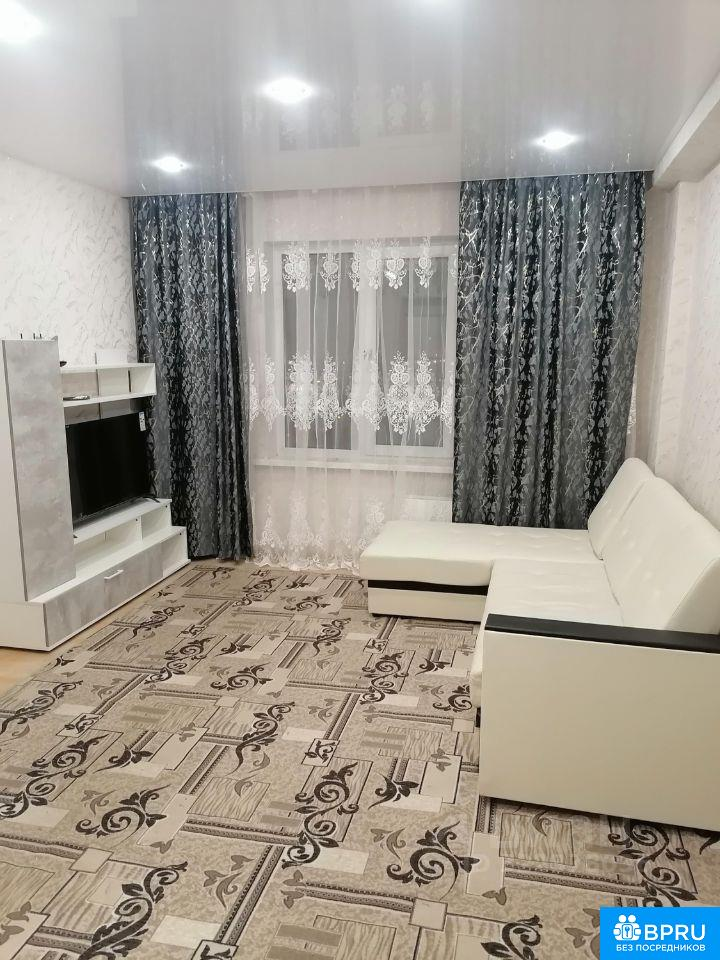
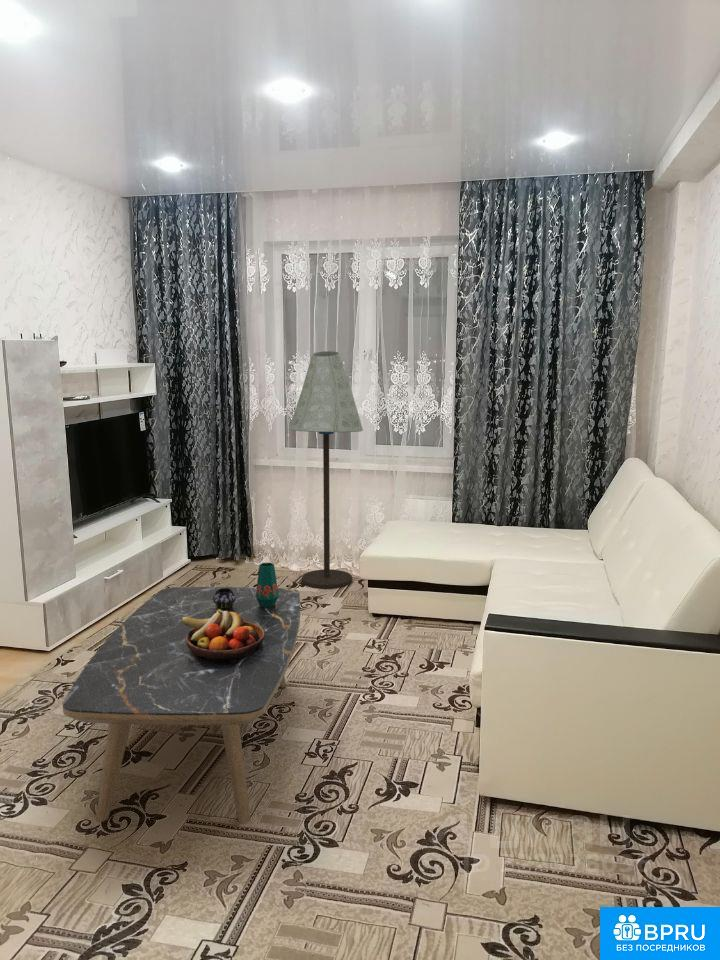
+ vase (257, 585)
+ fruit bowl (224, 631)
+ coffee table (204, 689)
+ floor lamp (326, 469)
